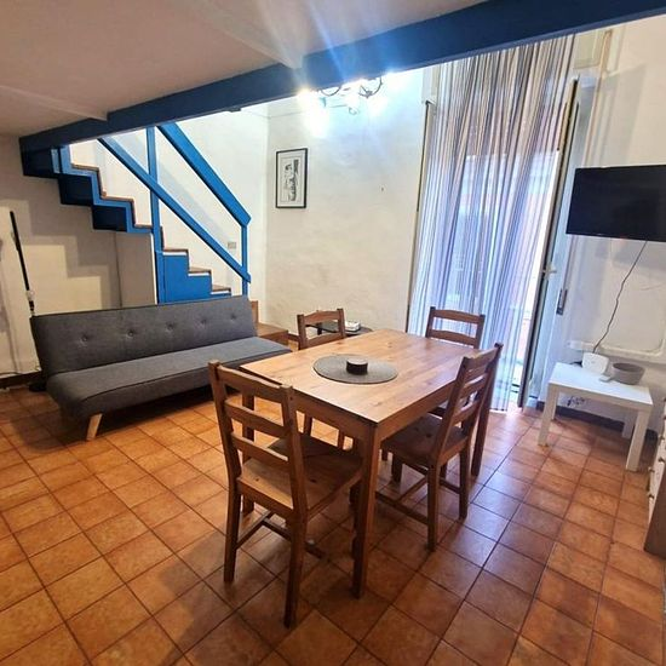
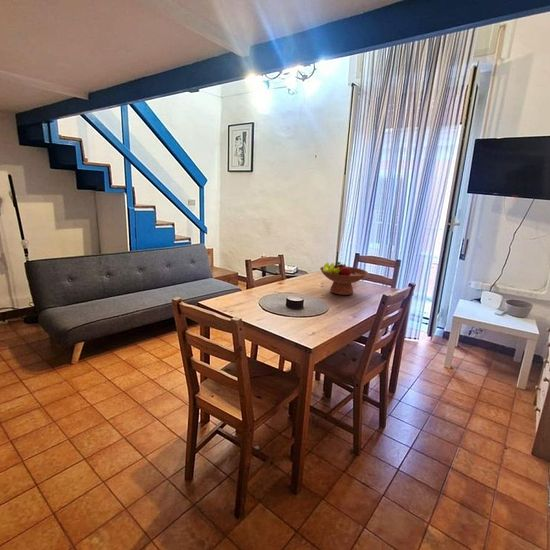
+ fruit bowl (343, 277)
